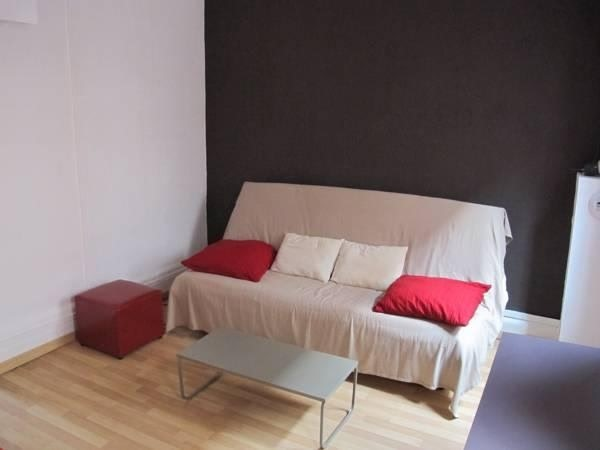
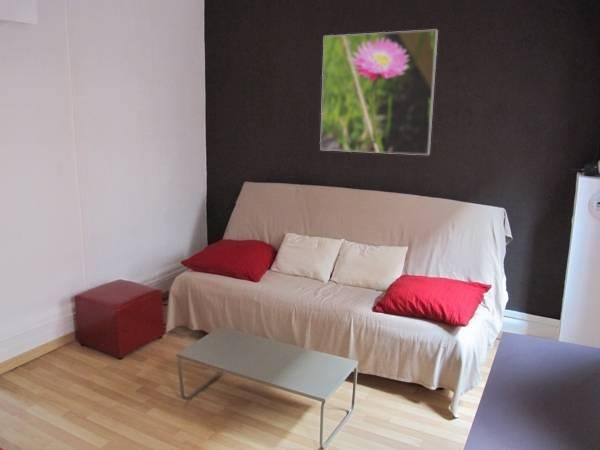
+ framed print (375, 93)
